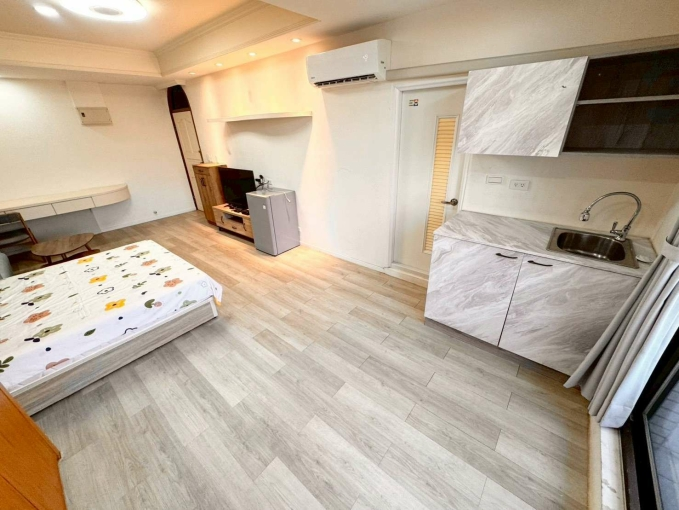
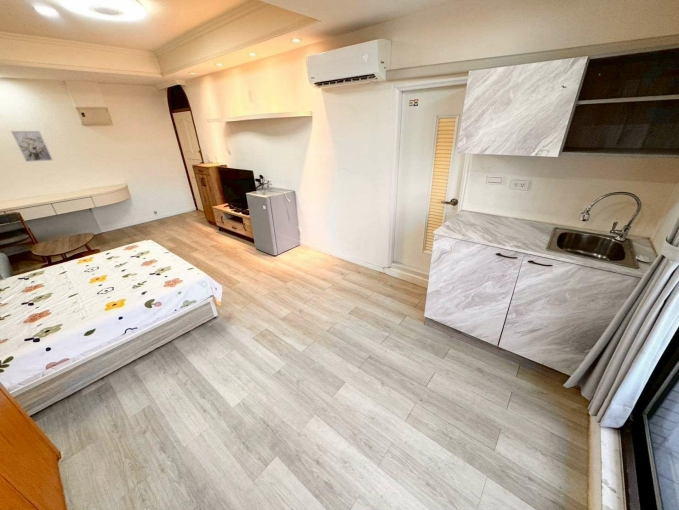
+ wall art (32, 146)
